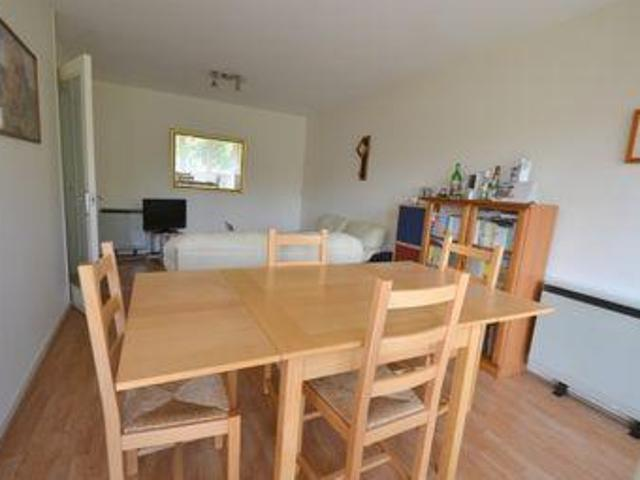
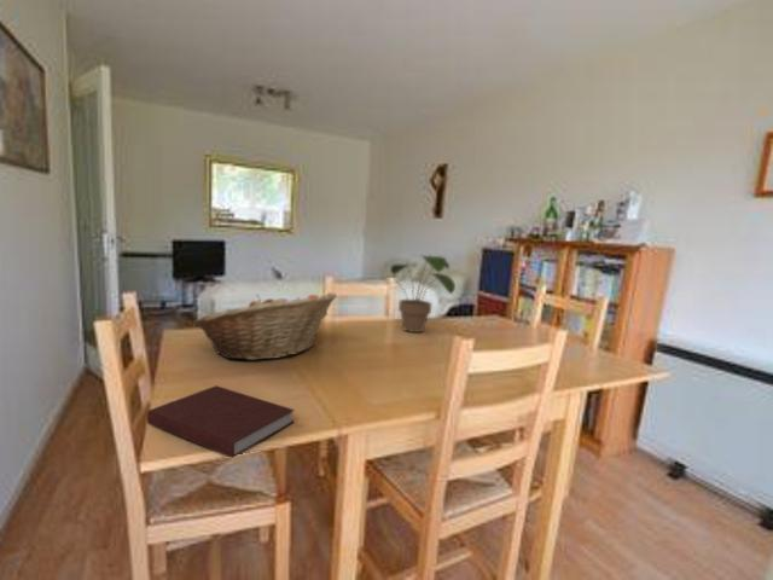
+ fruit basket (271, 319)
+ notebook (222, 416)
+ potted plant (417, 291)
